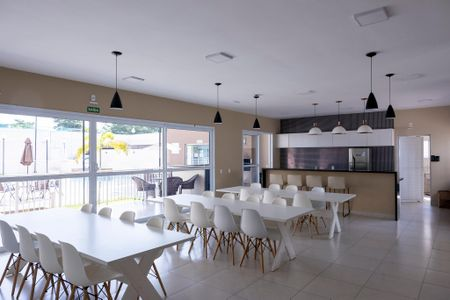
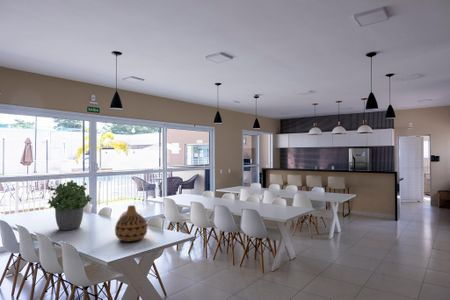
+ potted plant (70, 203)
+ vase (131, 222)
